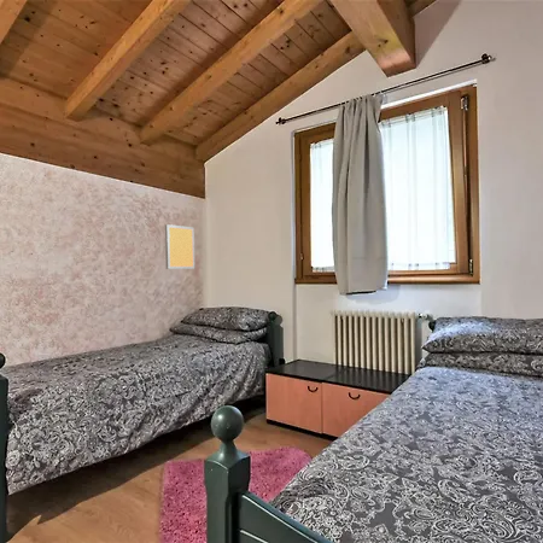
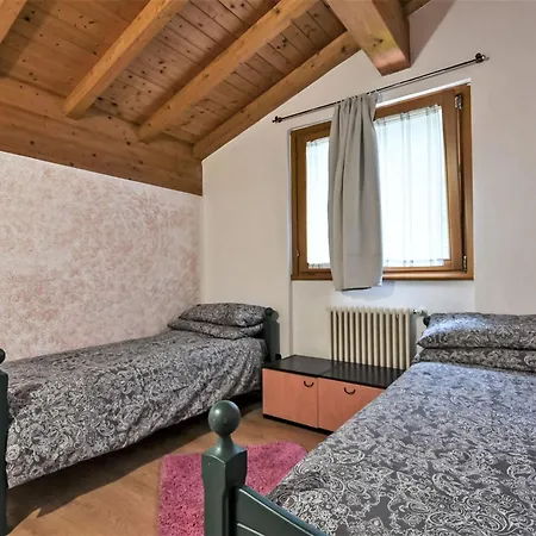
- wall art (180, 247)
